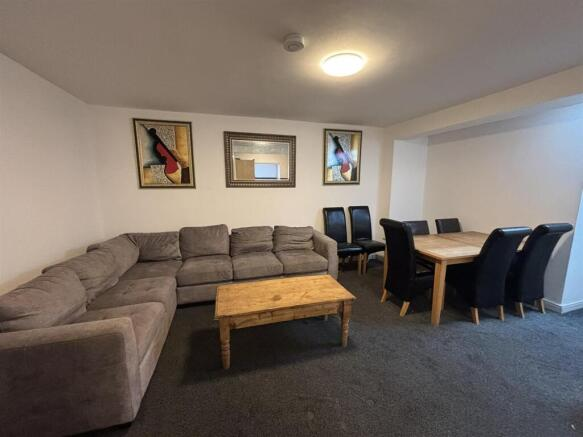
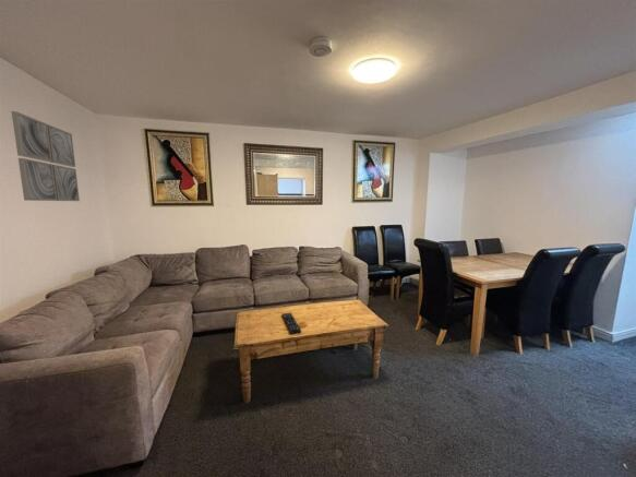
+ remote control (290, 322)
+ wall art (50, 164)
